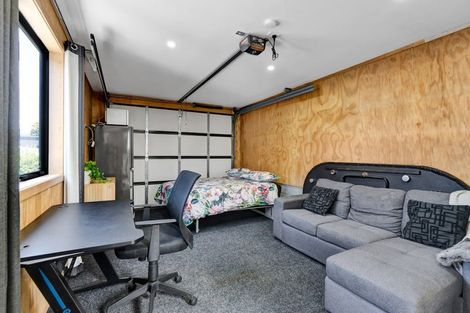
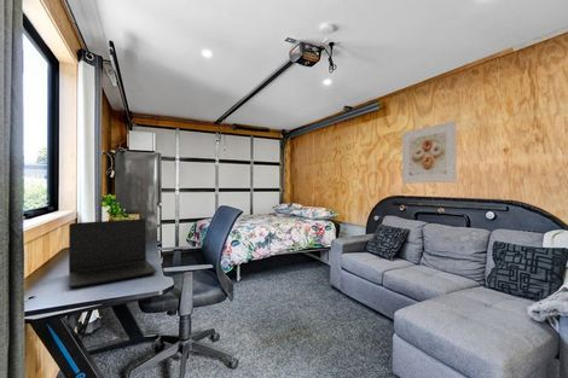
+ laptop (112, 248)
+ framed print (427, 155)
